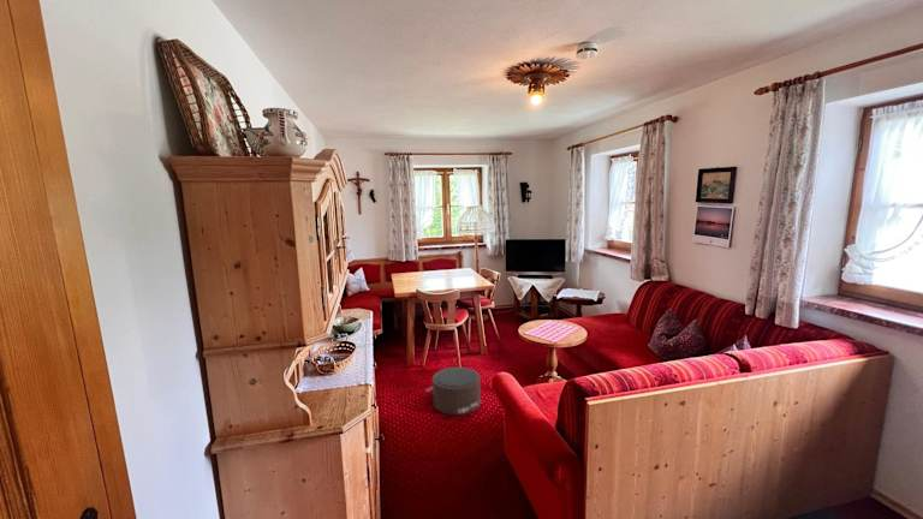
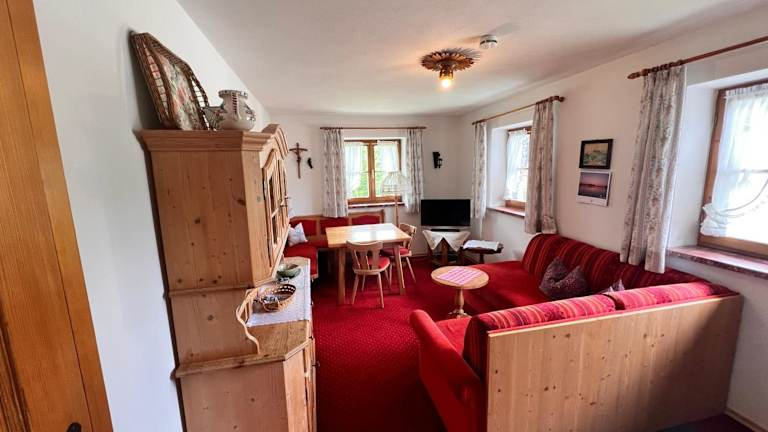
- pouf (453, 389)
